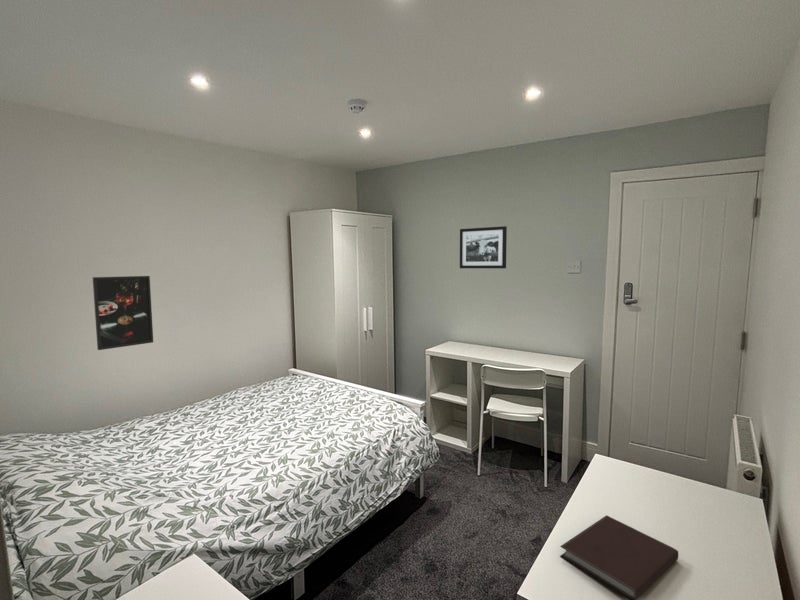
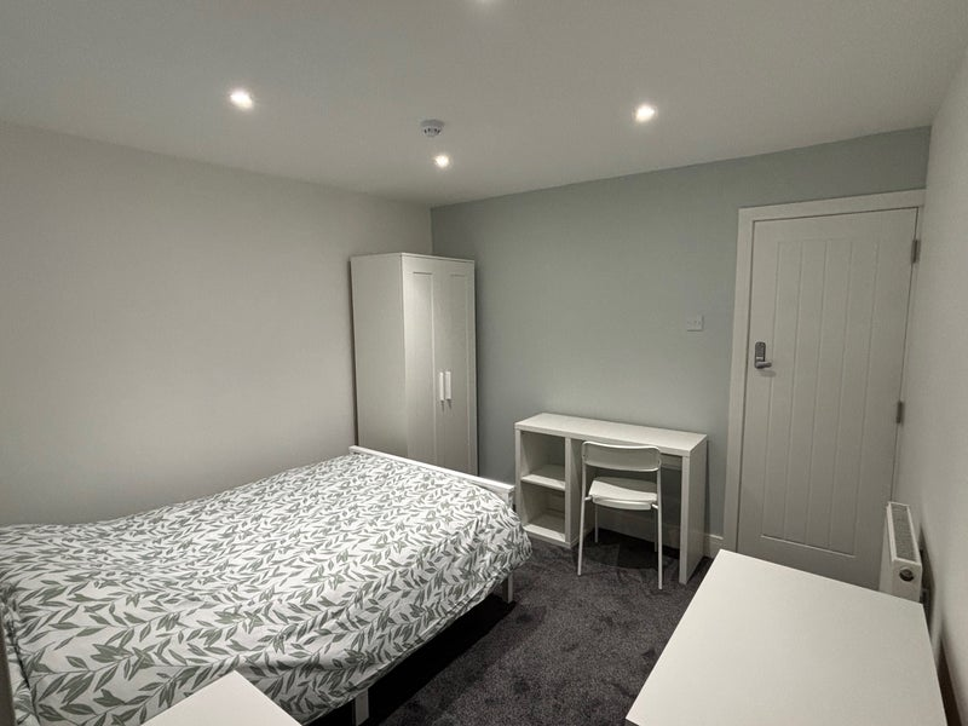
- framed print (124, 311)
- picture frame (482, 248)
- notebook (618, 553)
